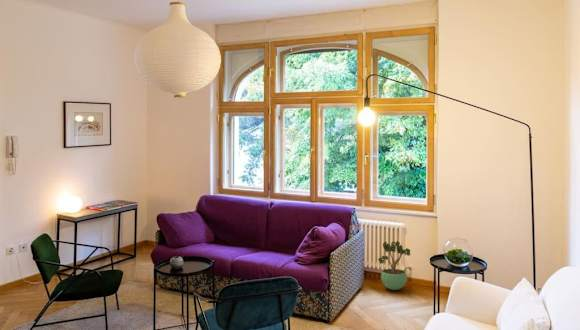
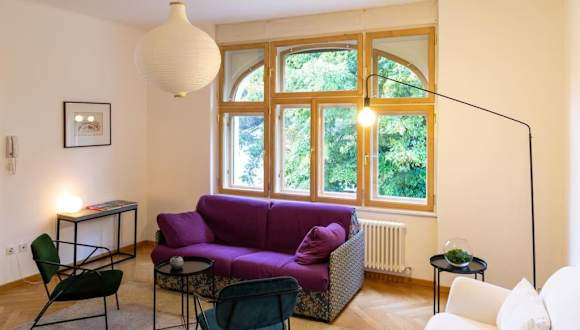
- potted plant (395, 264)
